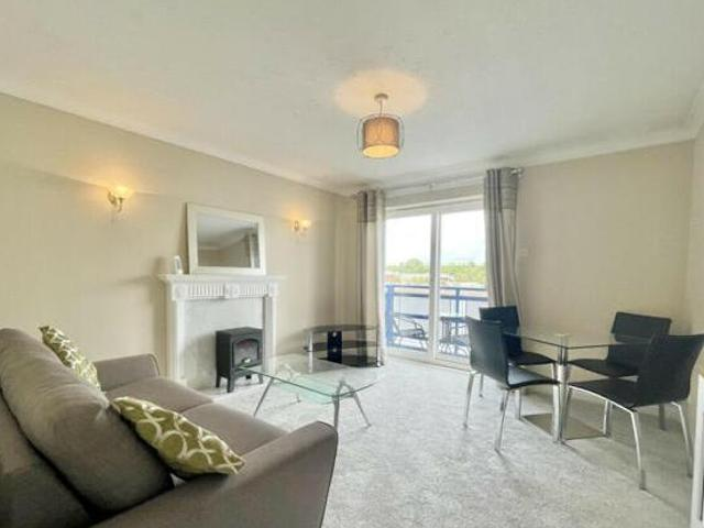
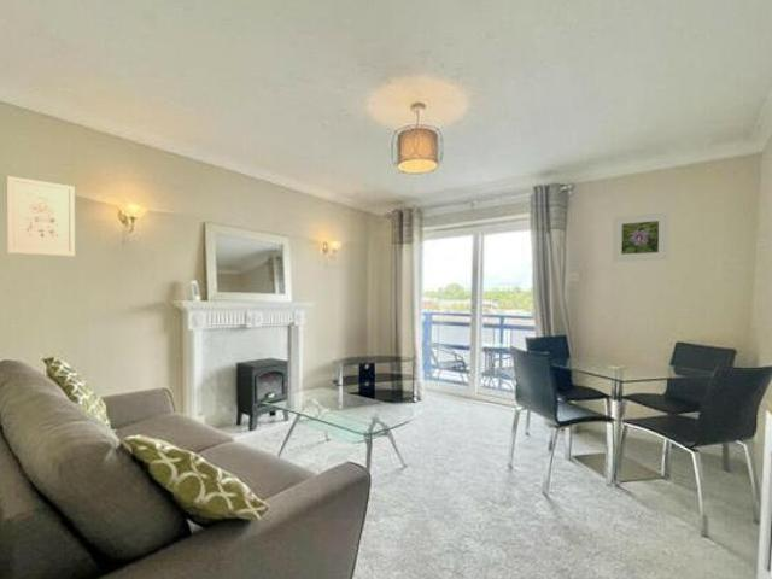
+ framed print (639, 238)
+ wall art (42, 217)
